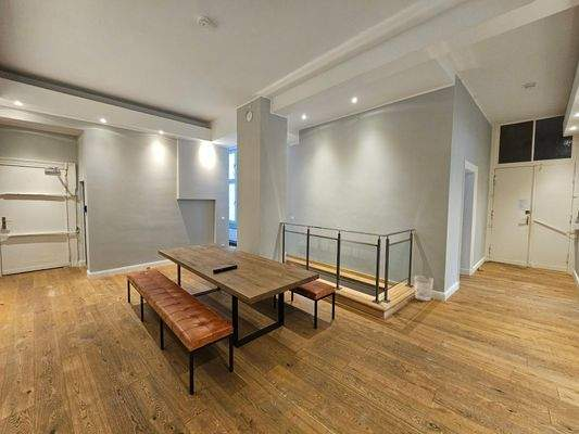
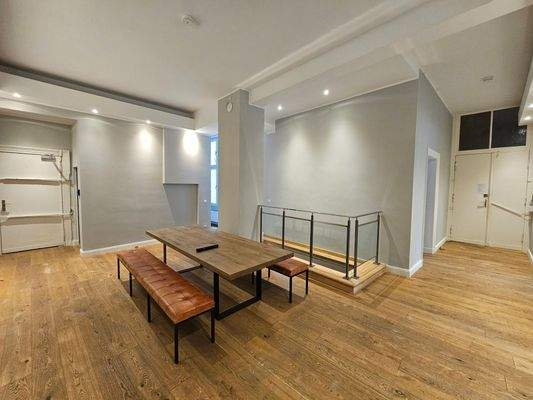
- wastebasket (424, 288)
